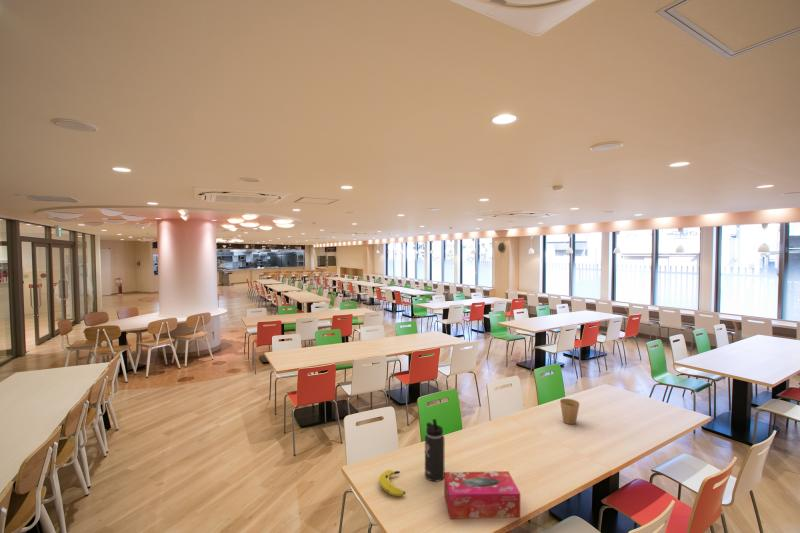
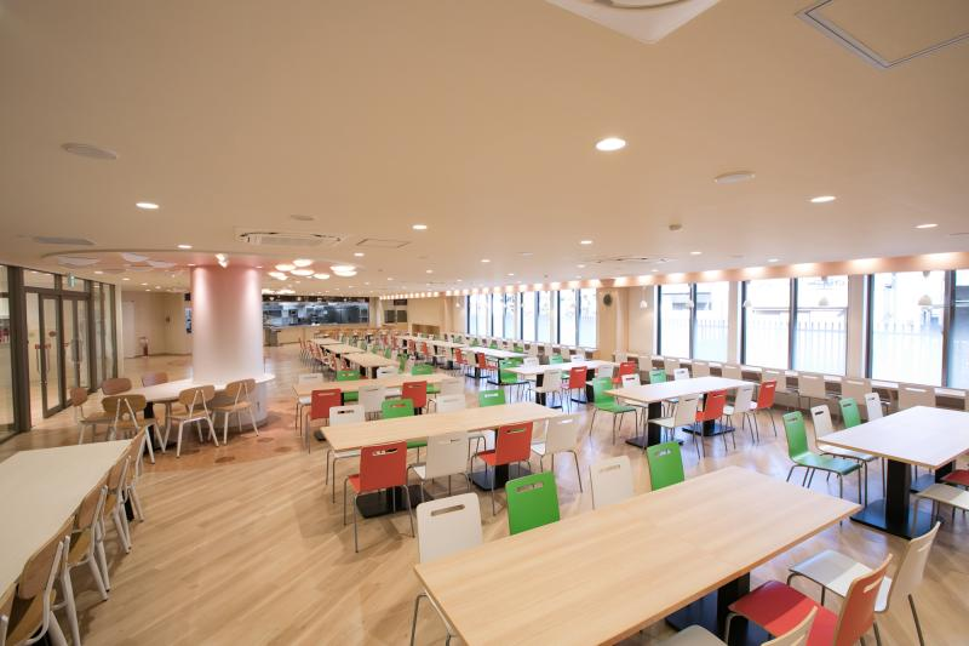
- paper cup (569, 412)
- thermos bottle (433, 446)
- banana (392, 484)
- tissue box (480, 493)
